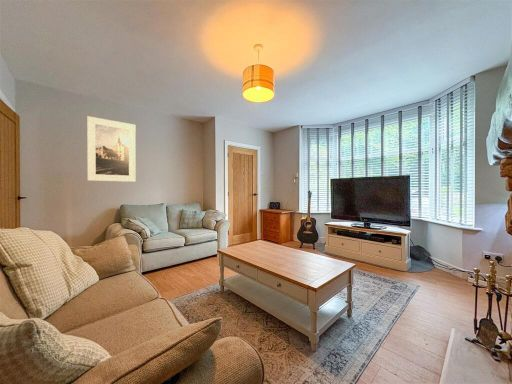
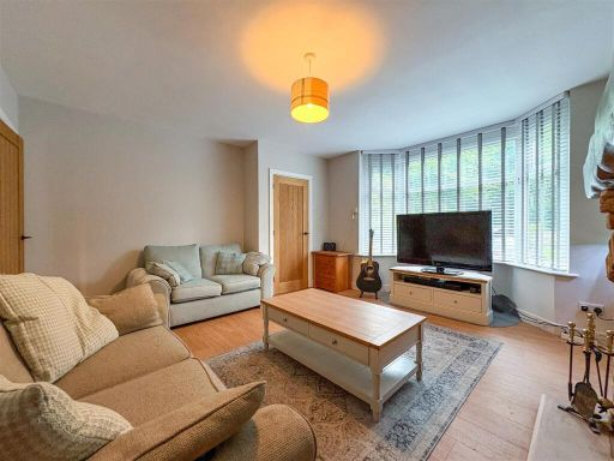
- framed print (112, 151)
